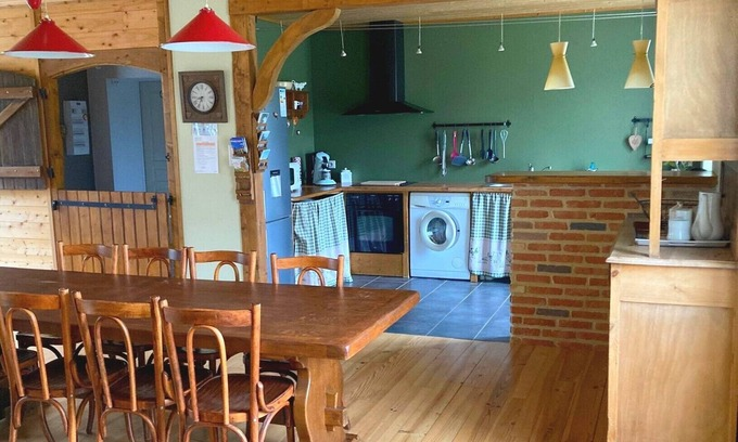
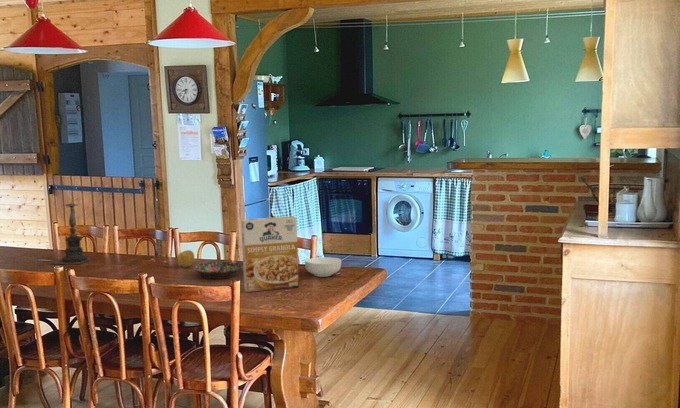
+ apple (186, 258)
+ bowl (219, 270)
+ candle holder (72, 228)
+ cereal bowl (323, 267)
+ cereal box (270, 253)
